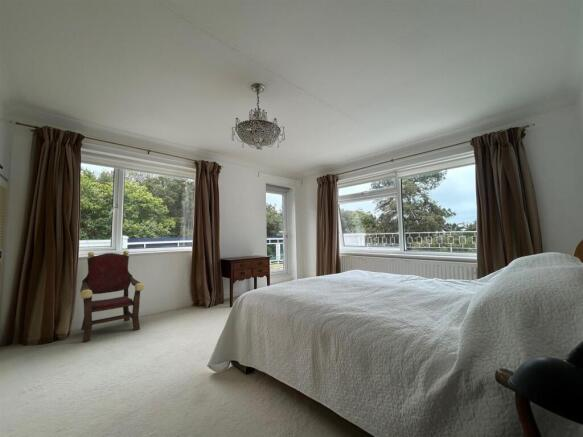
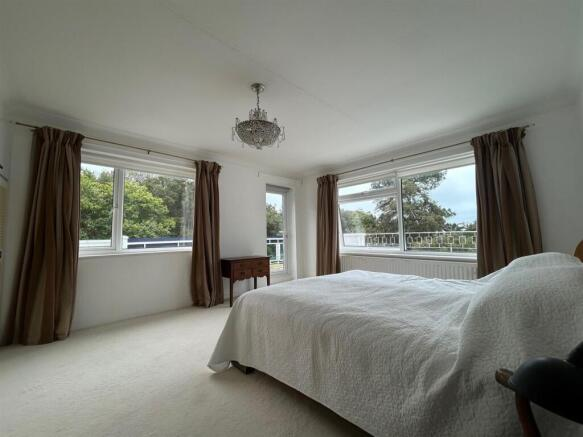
- armchair (111, 290)
